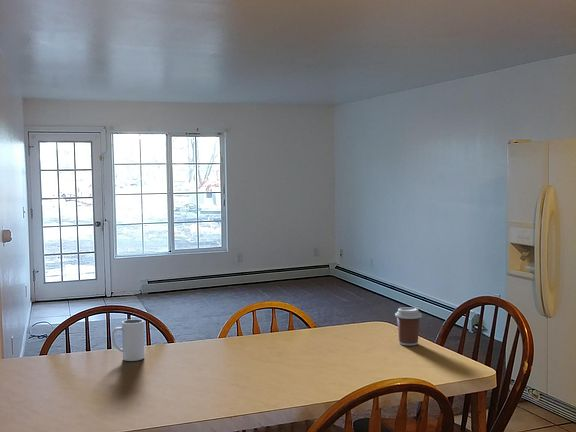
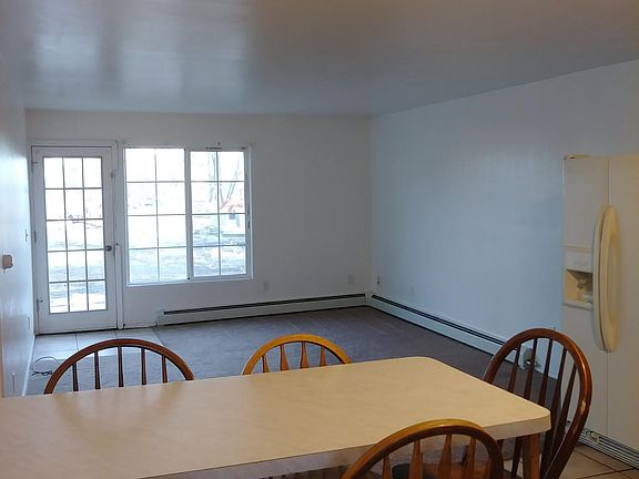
- coffee cup (408, 326)
- mug (128, 340)
